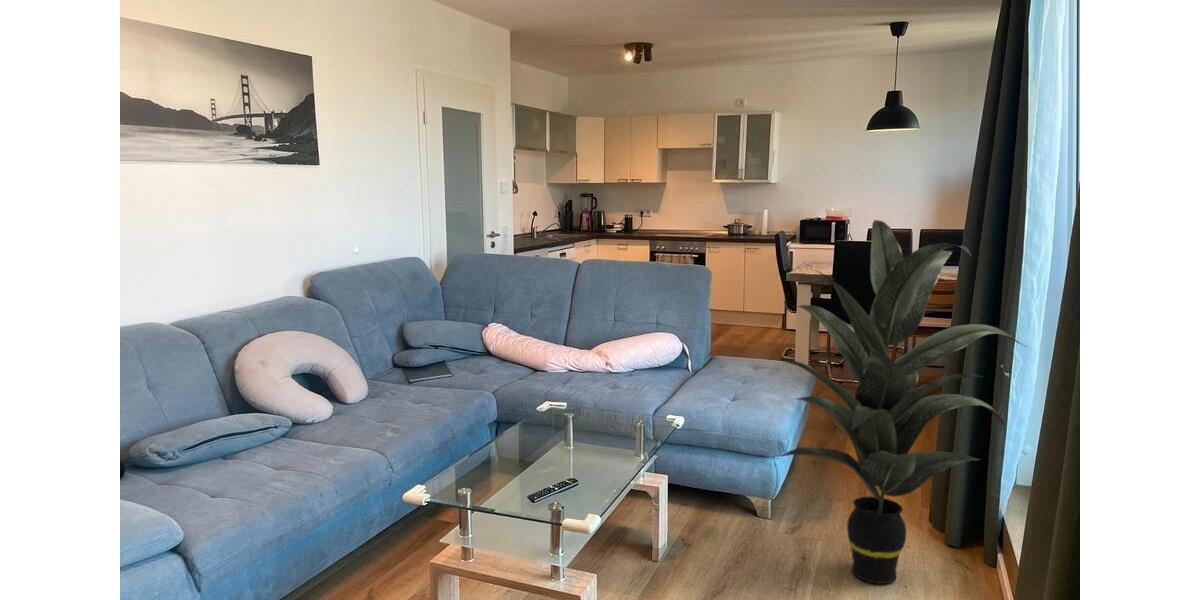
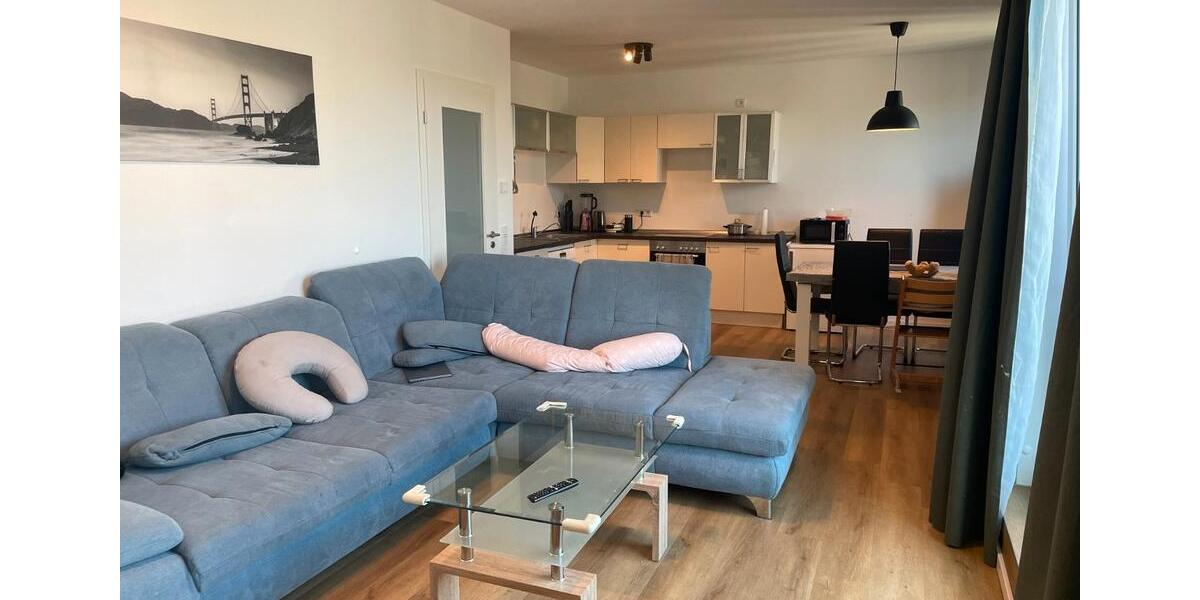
- indoor plant (887, 399)
